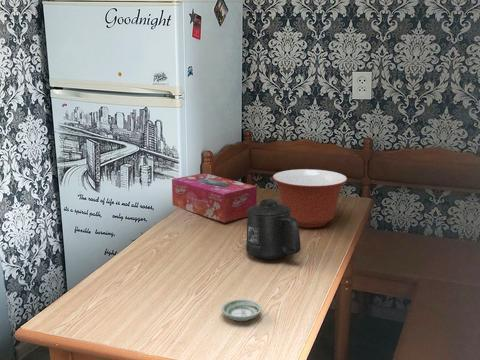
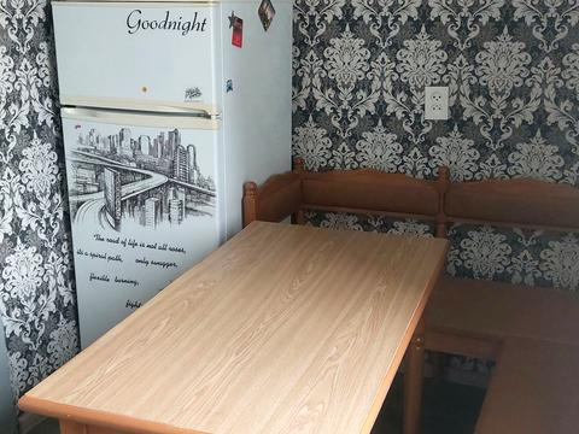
- saucer (241, 312)
- tissue box (213, 196)
- mixing bowl (309, 199)
- mug (275, 228)
